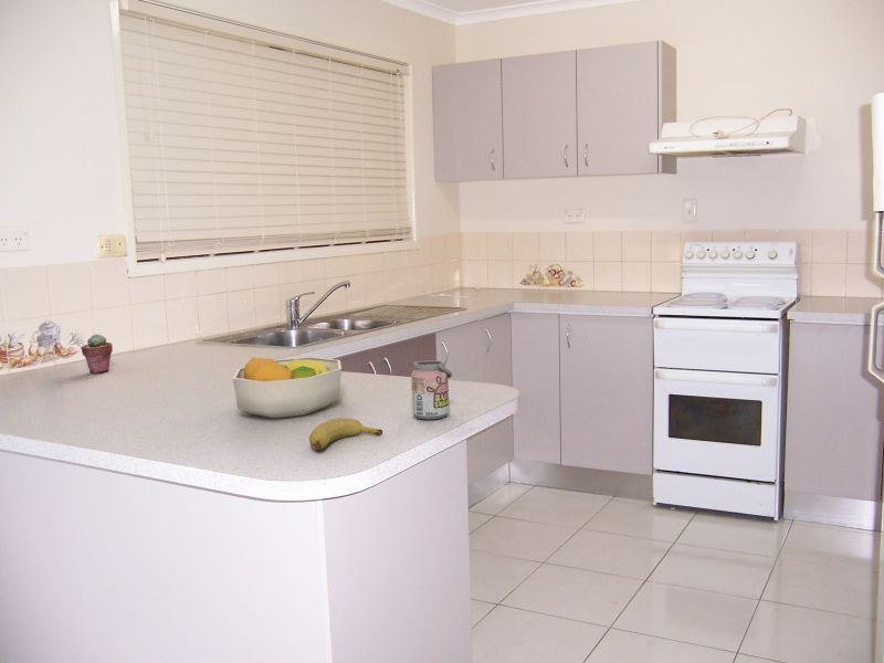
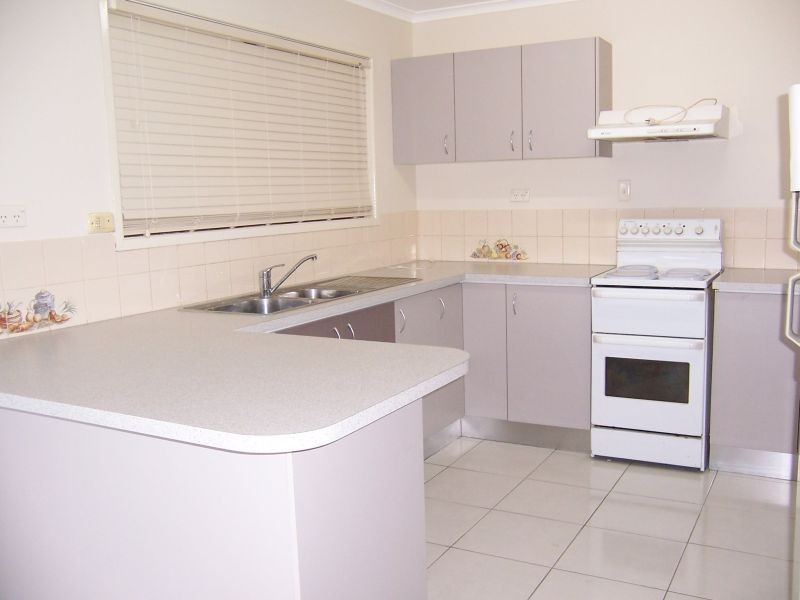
- banana (340, 432)
- potted succulent (97, 352)
- fruit bowl (290, 379)
- beverage can (431, 389)
